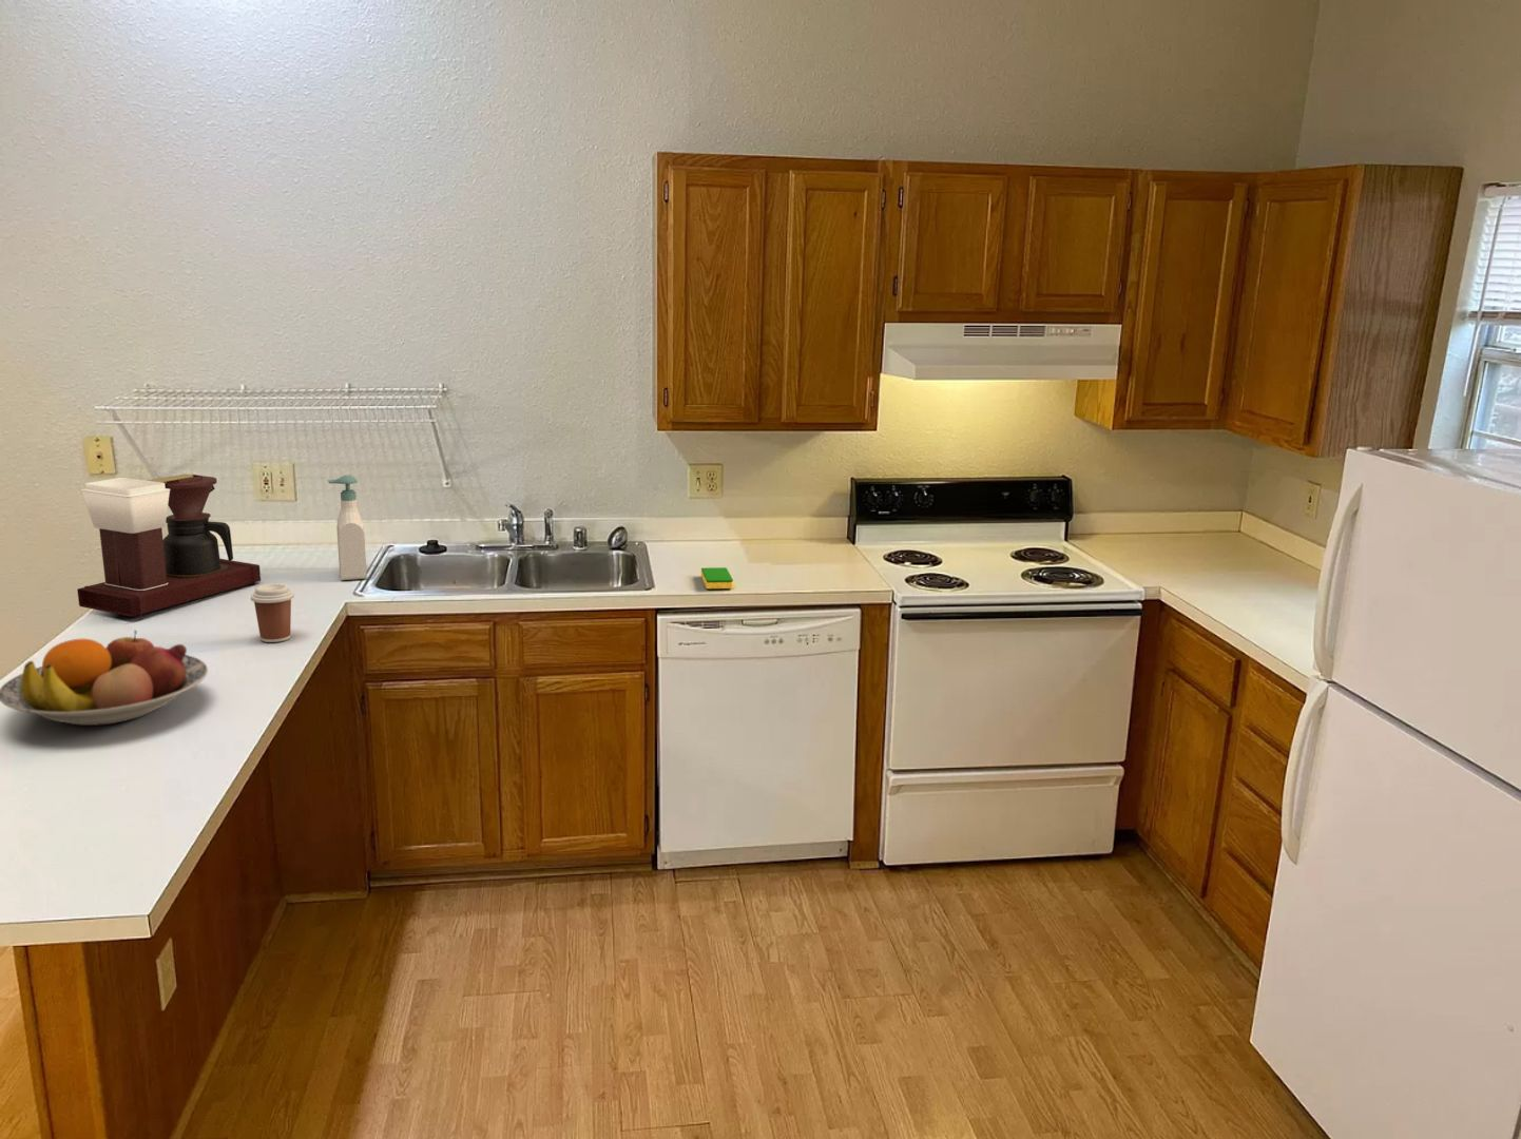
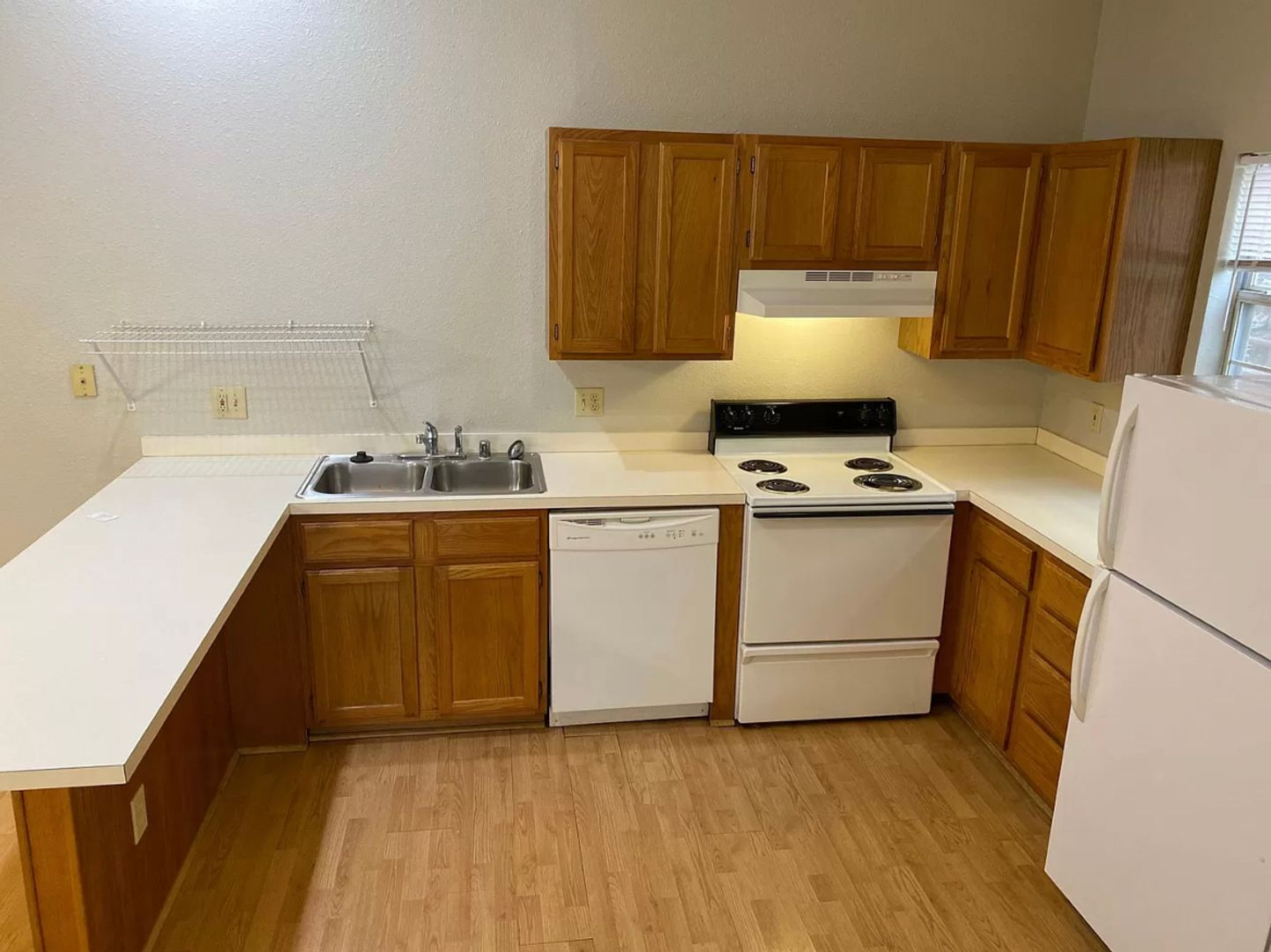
- coffee maker (168, 537)
- soap bottle (346, 525)
- dish sponge (716, 578)
- fruit bowl (105, 672)
- coffee cup (273, 613)
